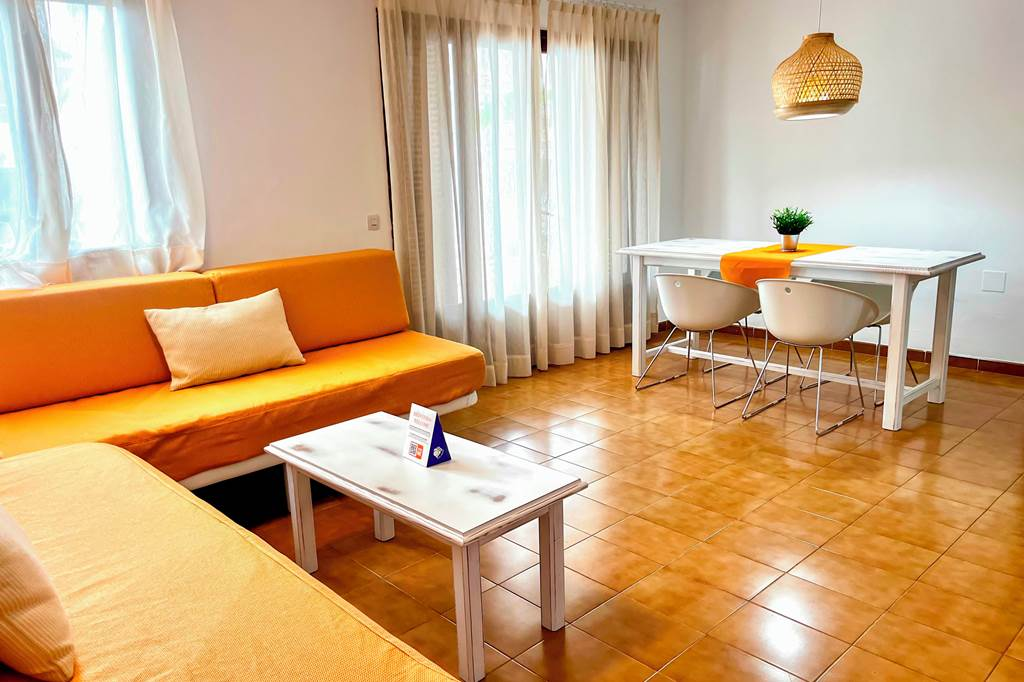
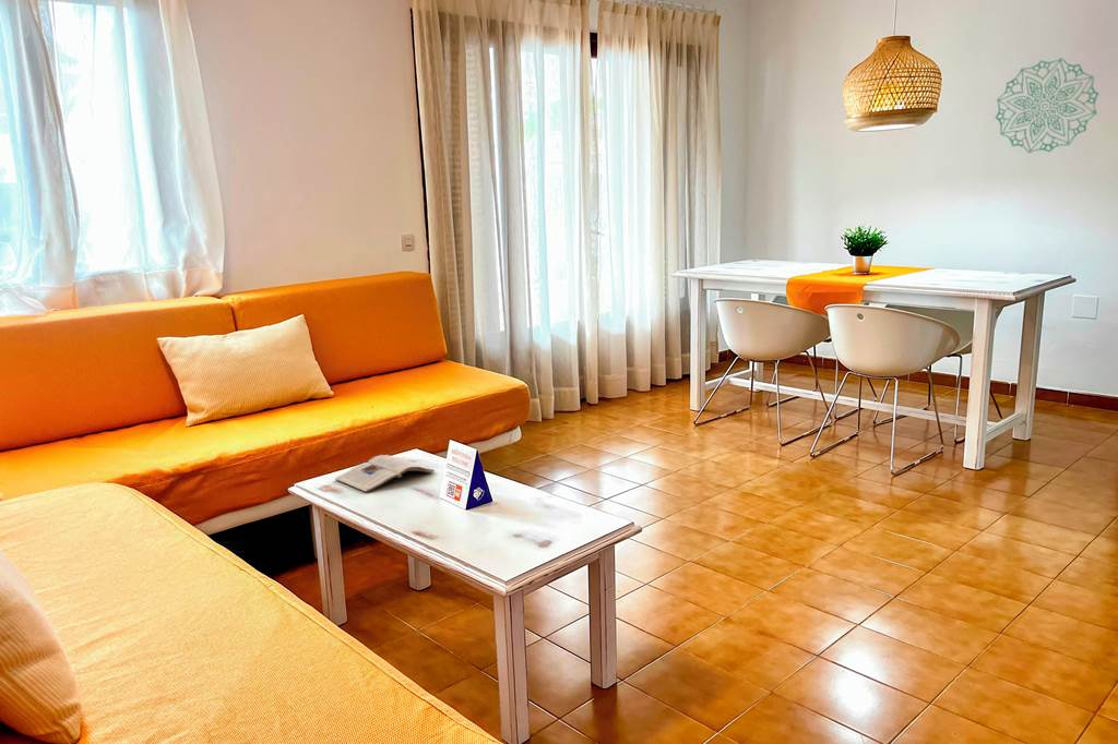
+ magazine (384, 469)
+ wall decoration (1046, 107)
